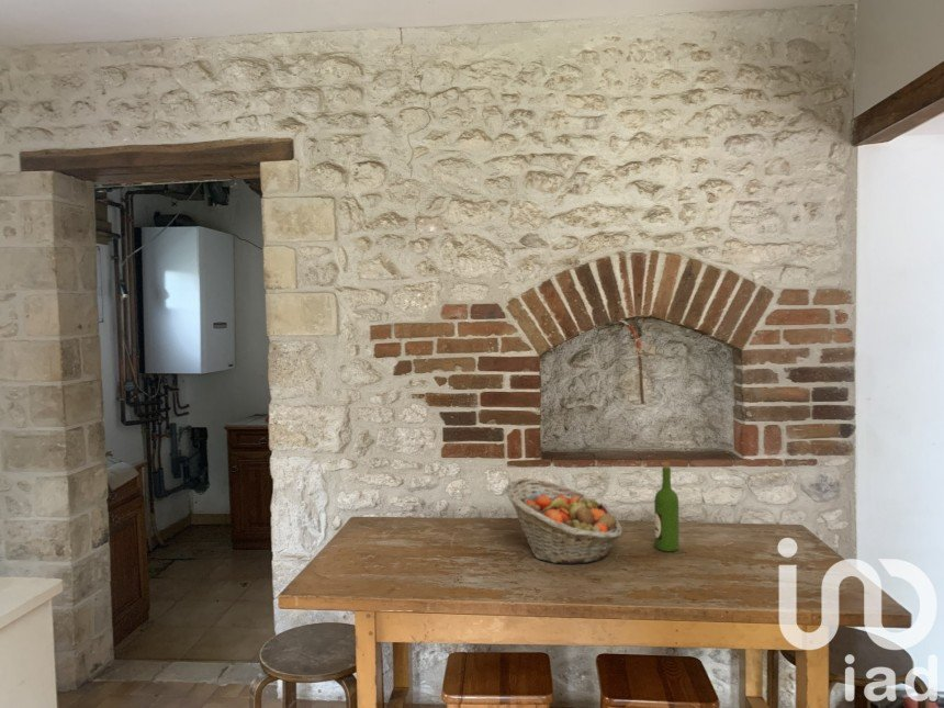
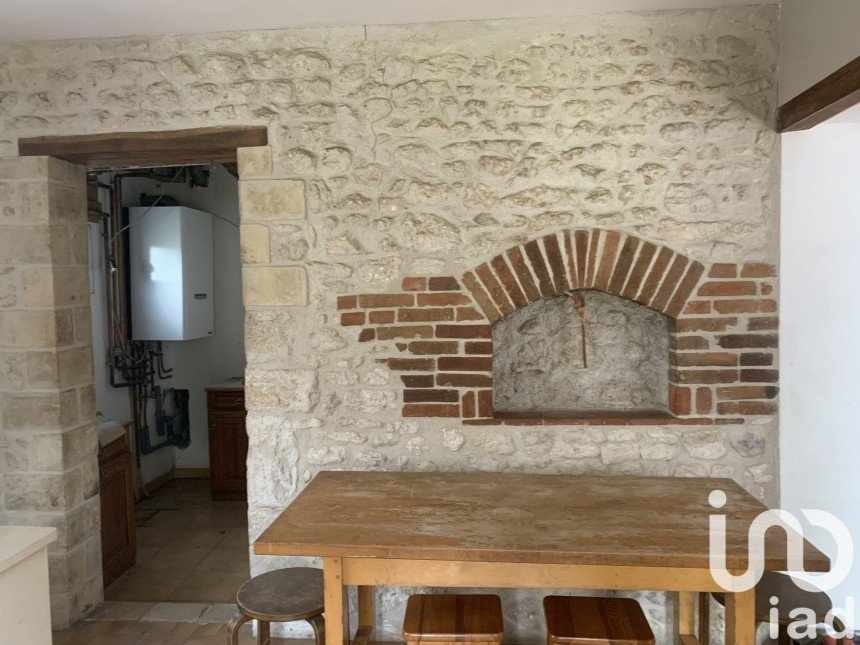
- fruit basket (563, 517)
- wine bottle (666, 505)
